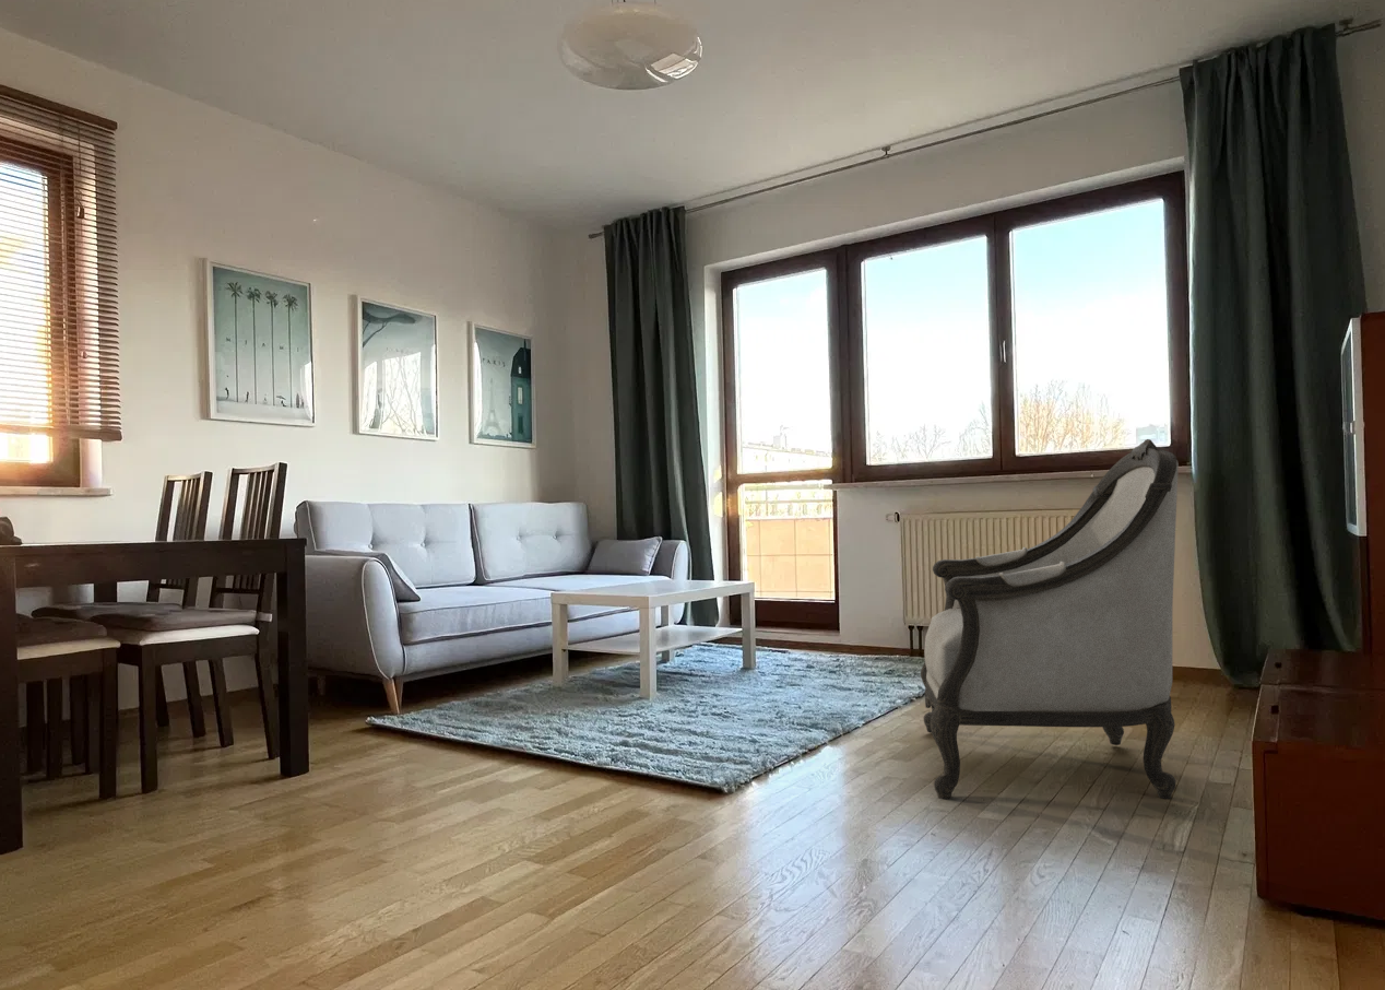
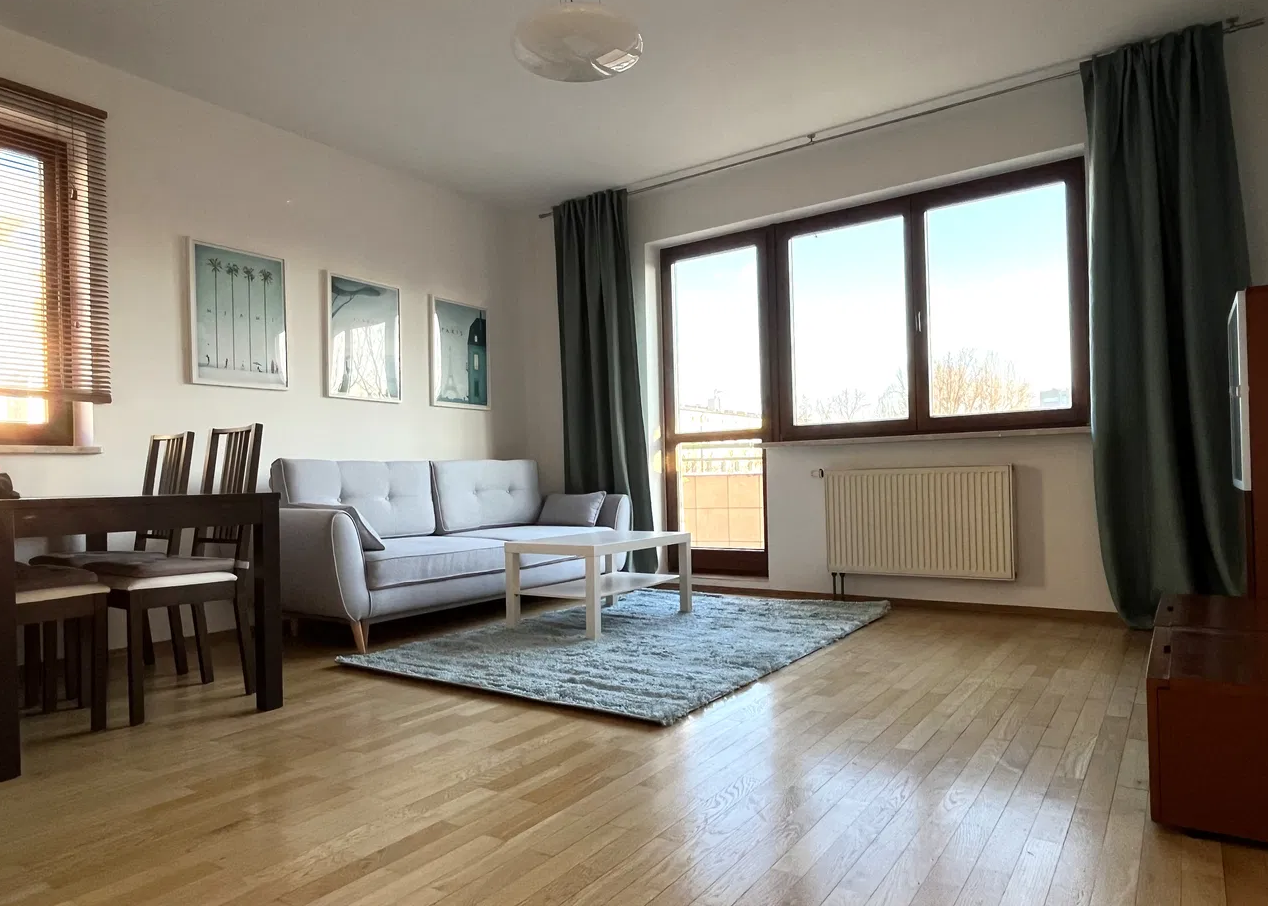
- armchair (1023, 603)
